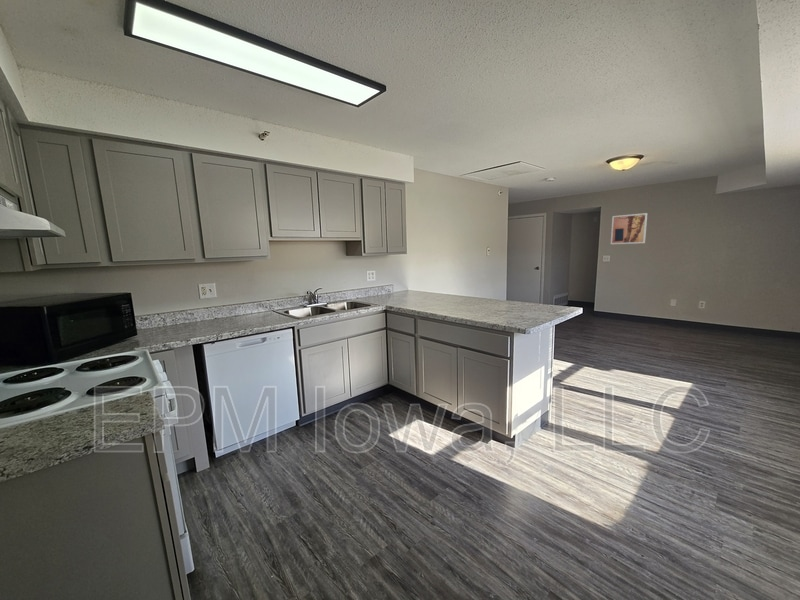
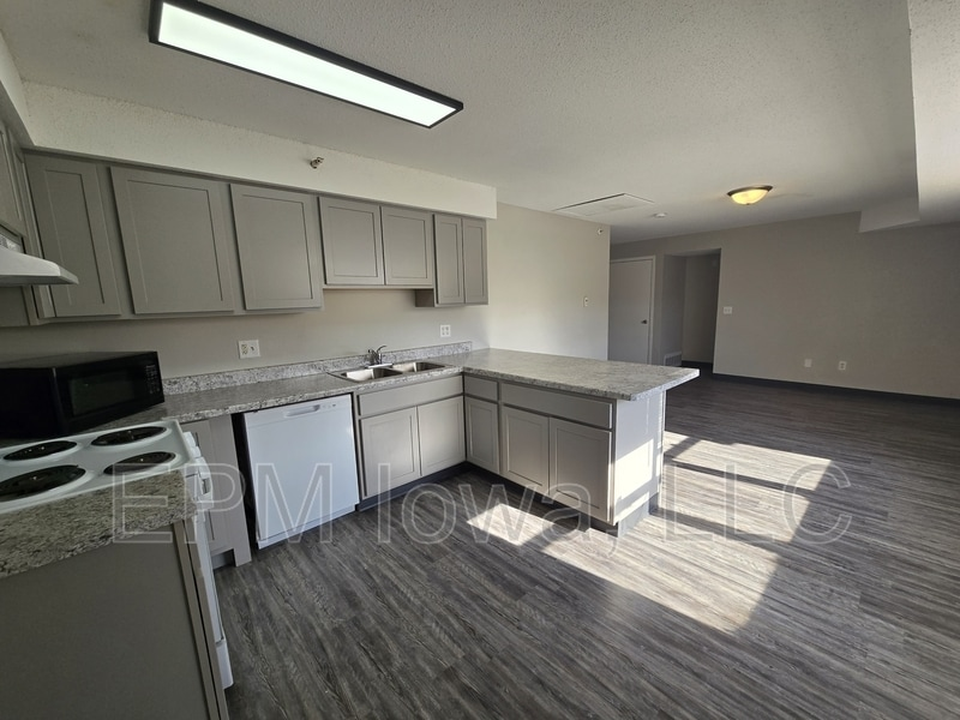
- wall art (628, 229)
